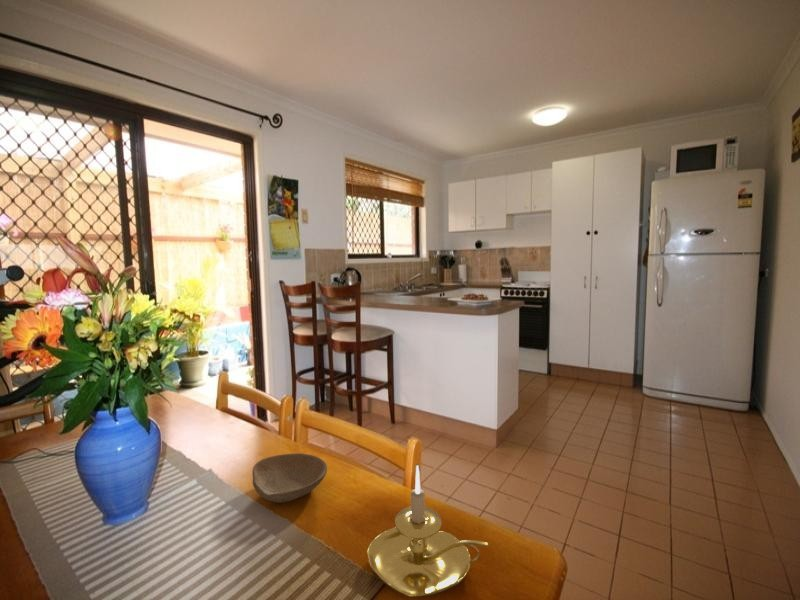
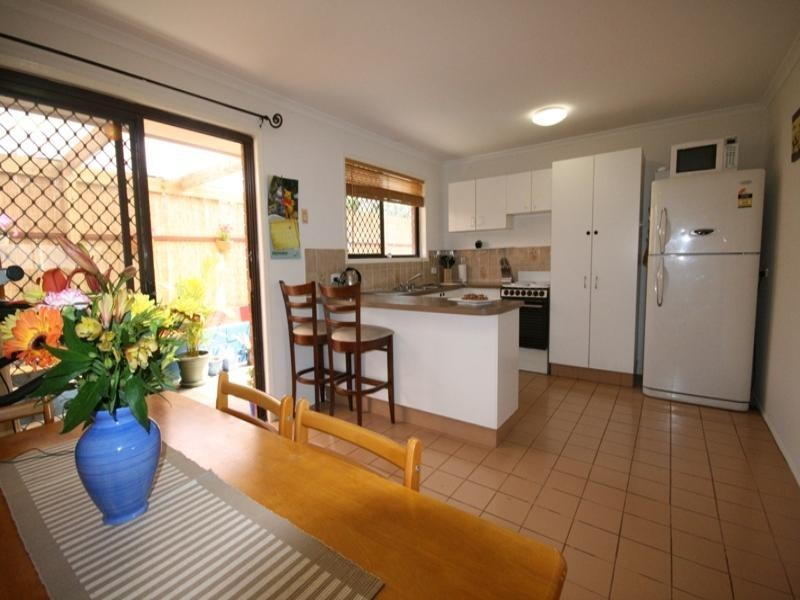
- bowl (291, 478)
- candle holder (426, 516)
